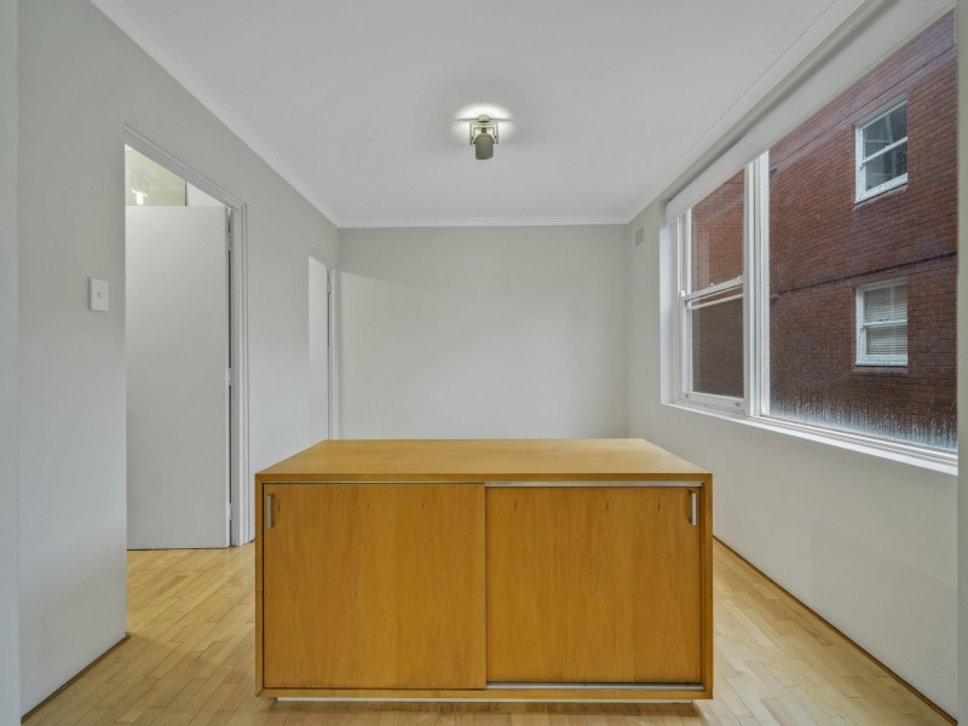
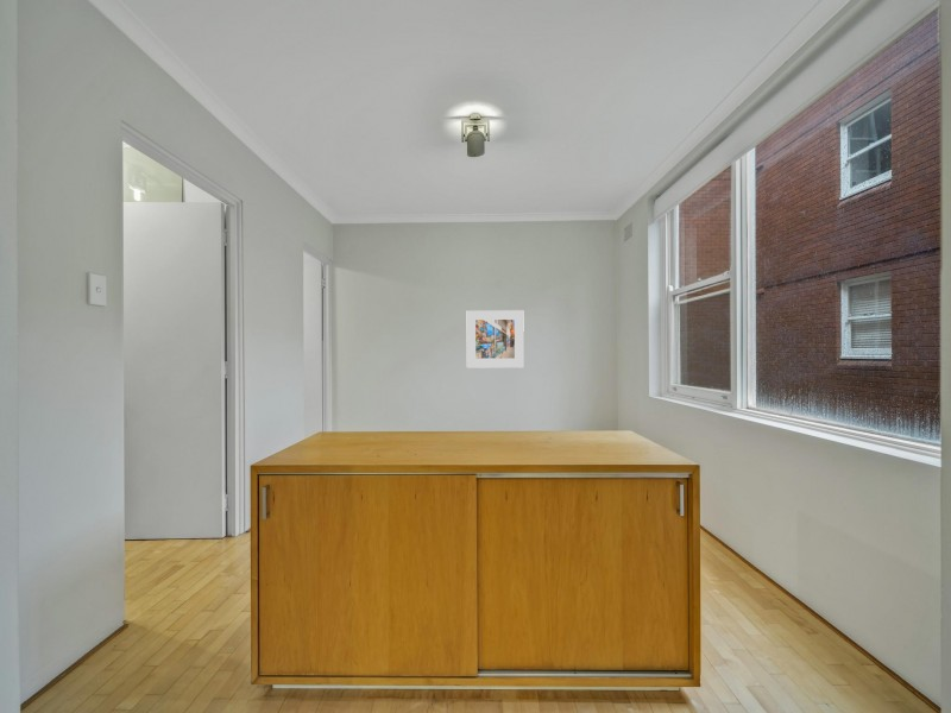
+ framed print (495, 339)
